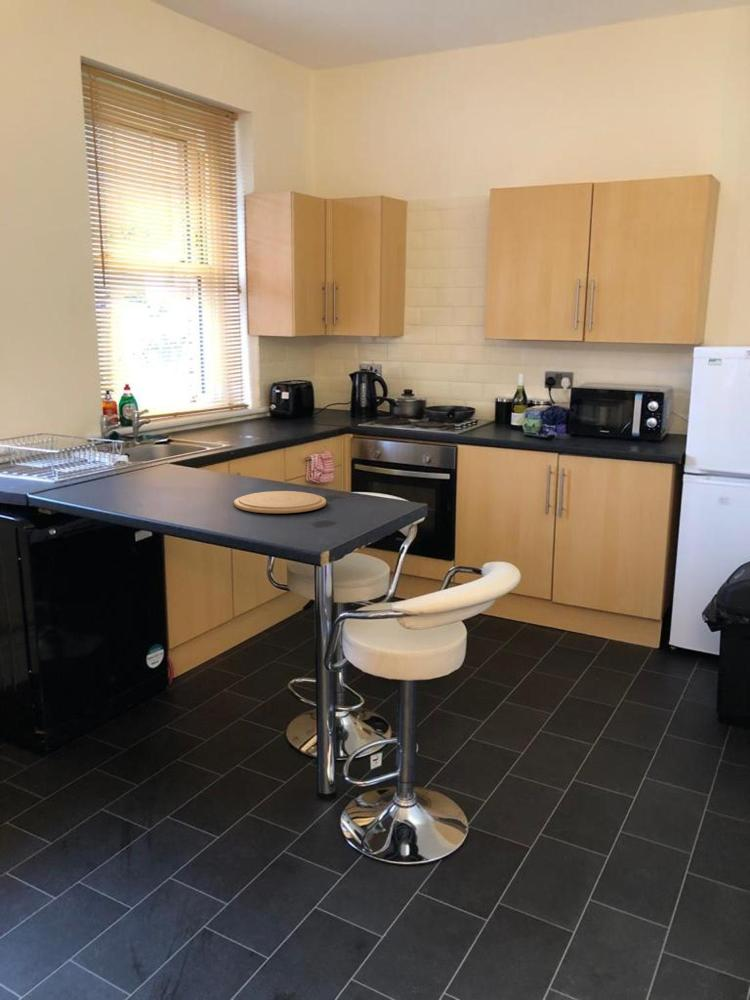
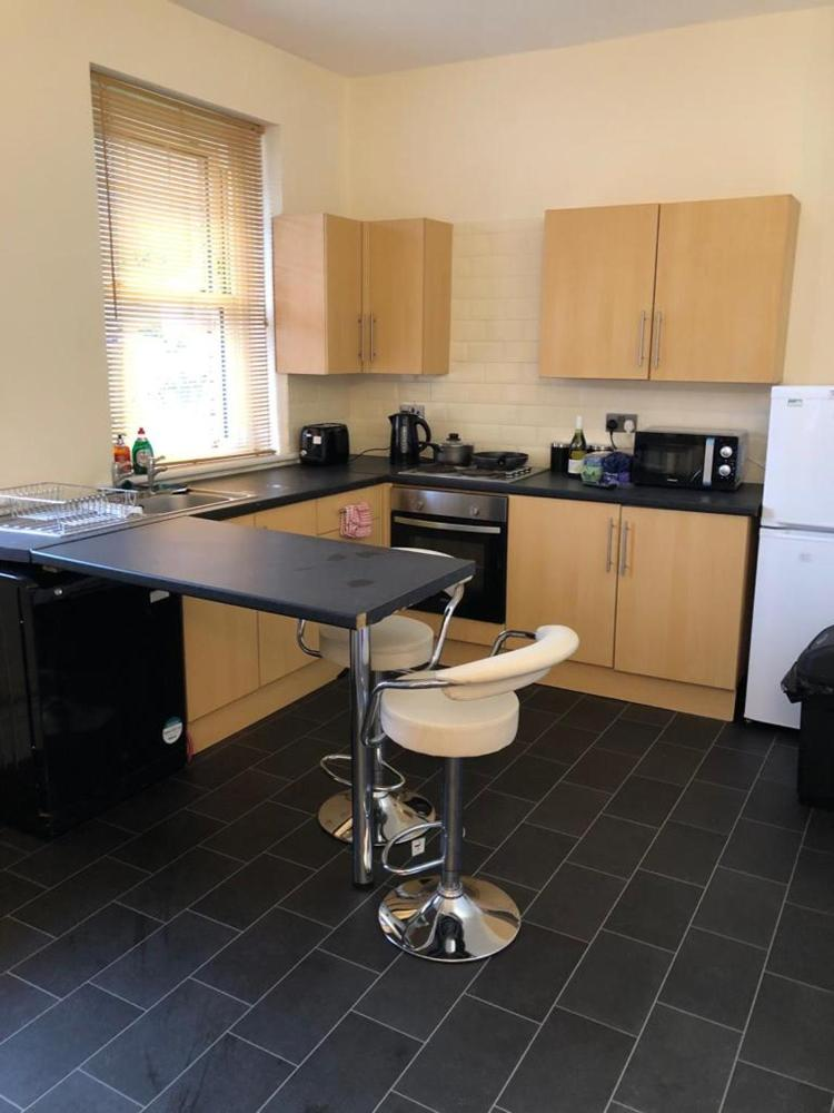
- plate (280, 501)
